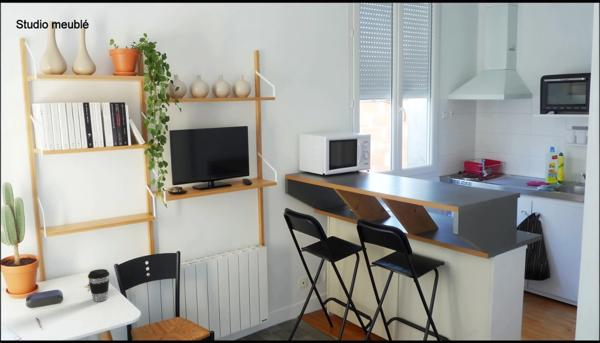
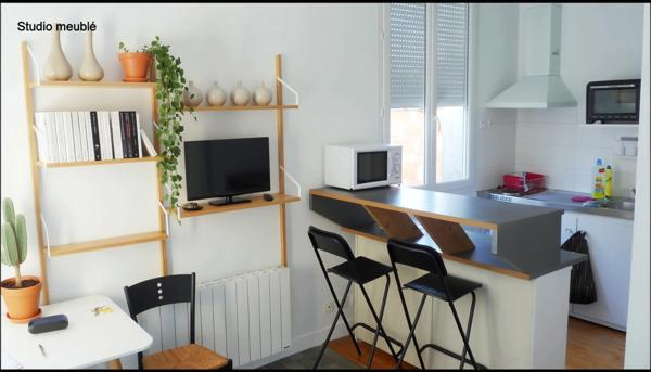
- coffee cup (99, 285)
